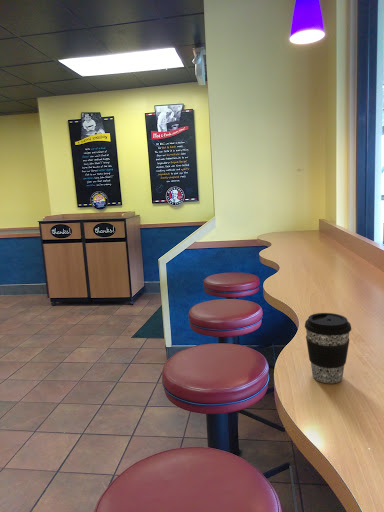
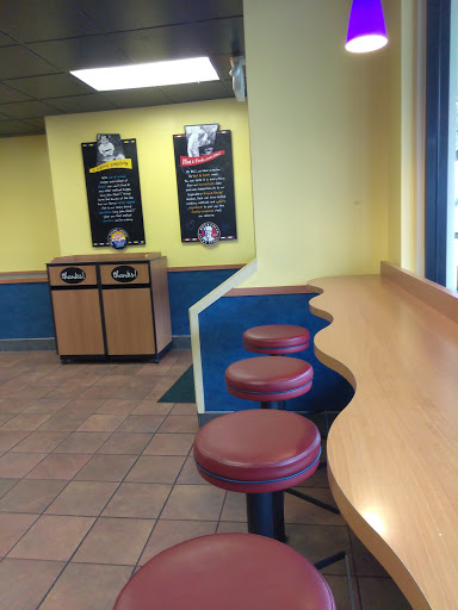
- coffee cup (327, 347)
